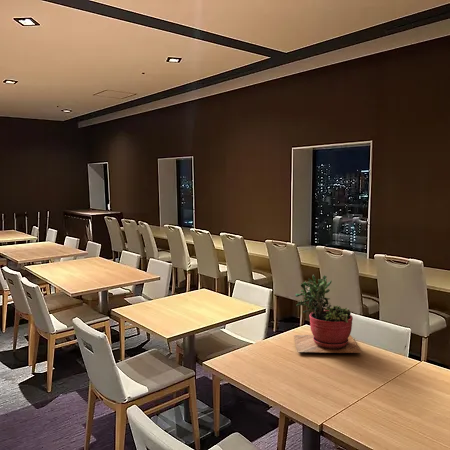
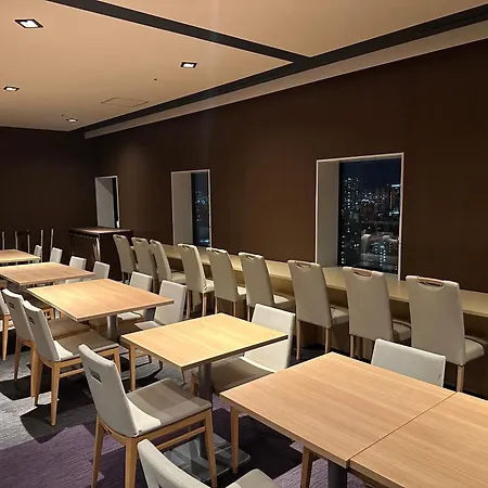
- succulent plant (326, 308)
